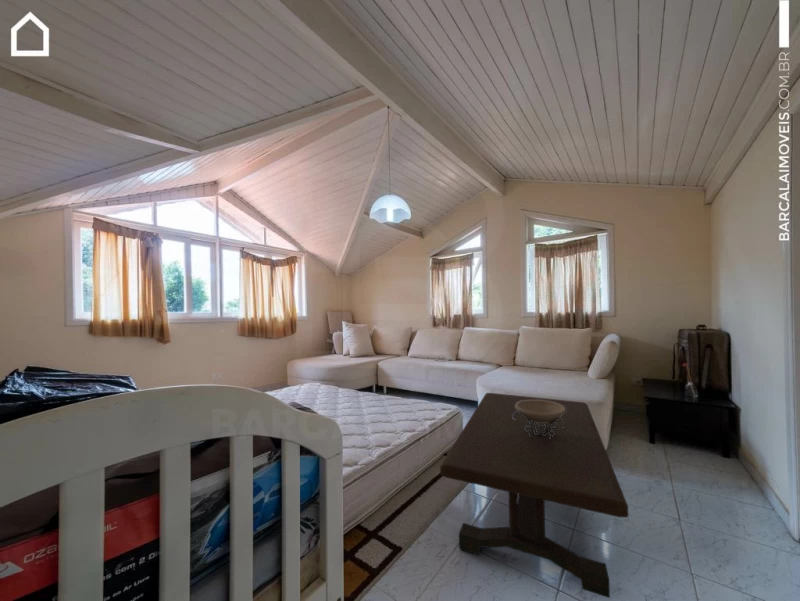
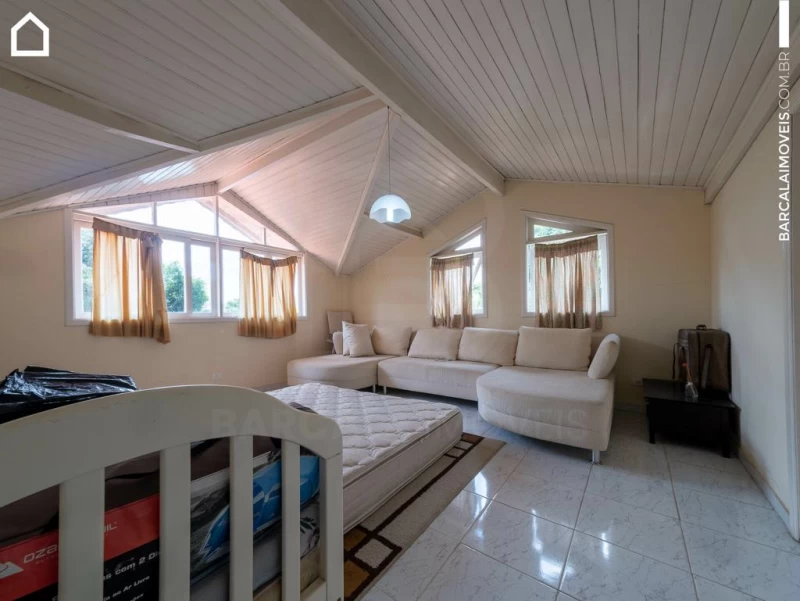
- coffee table (530, 466)
- decorative bowl (540, 420)
